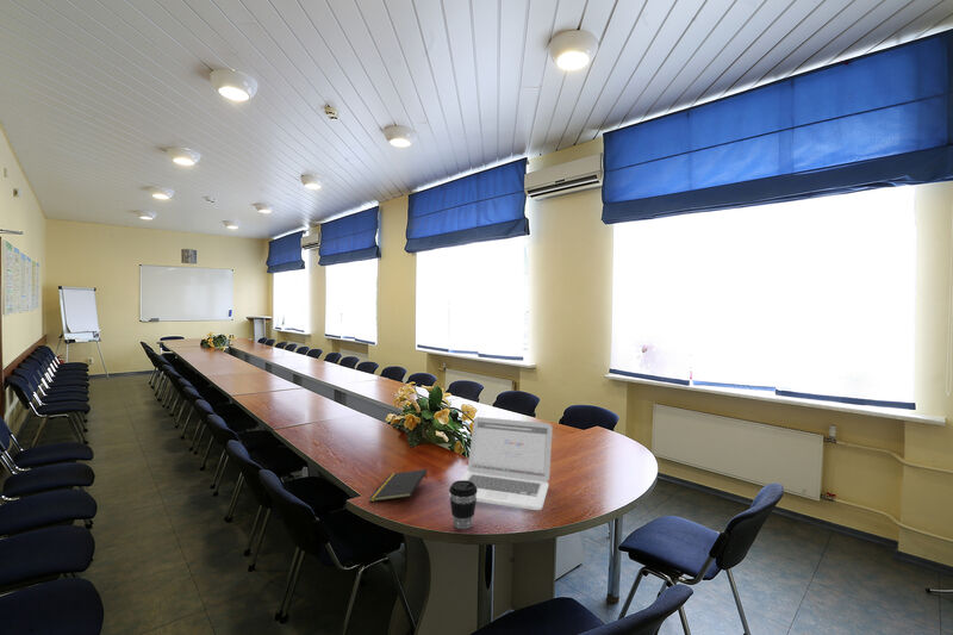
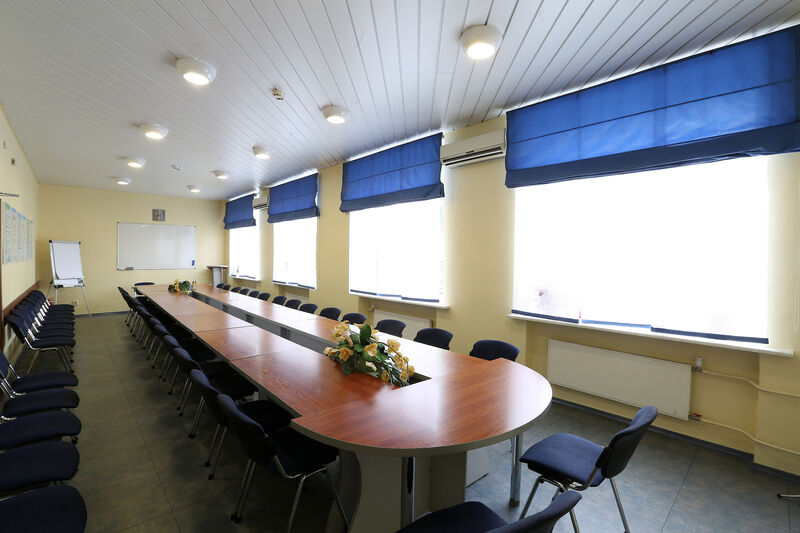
- laptop (503, 459)
- notepad (399, 484)
- coffee cup (462, 504)
